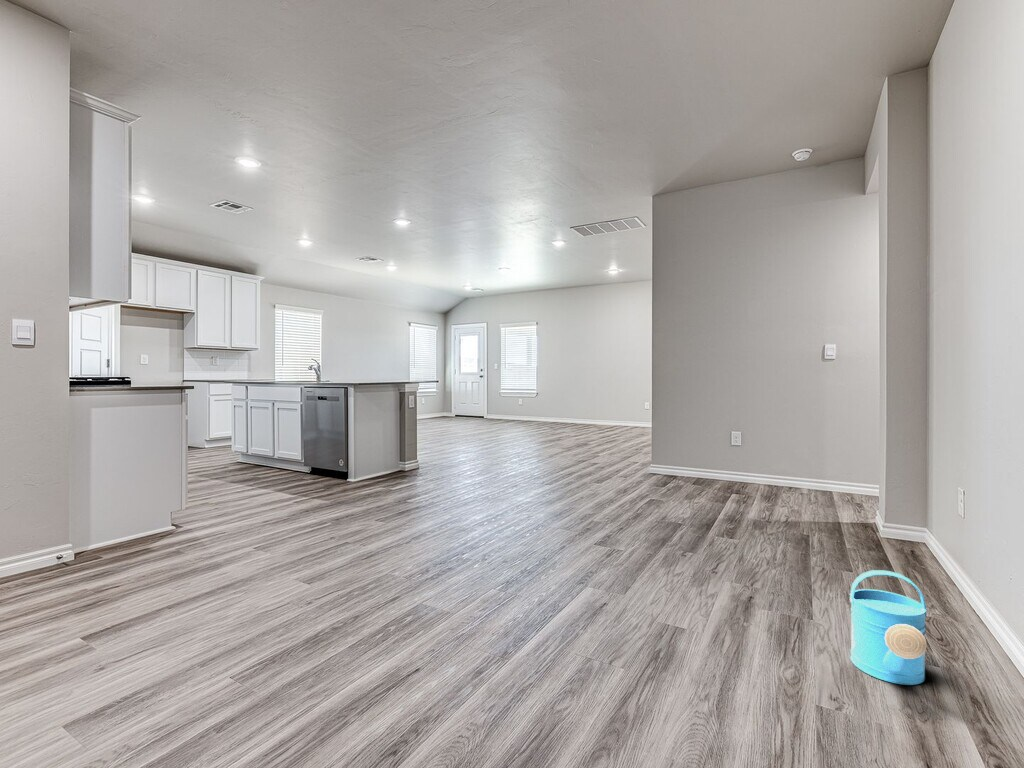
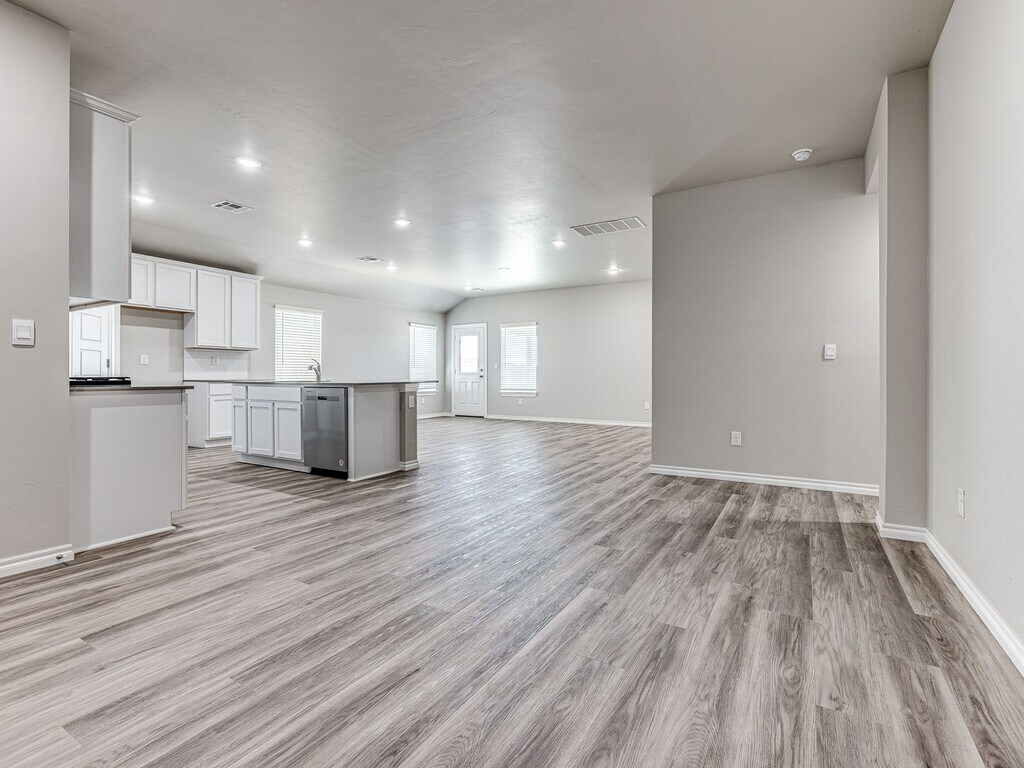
- watering can (891, 629)
